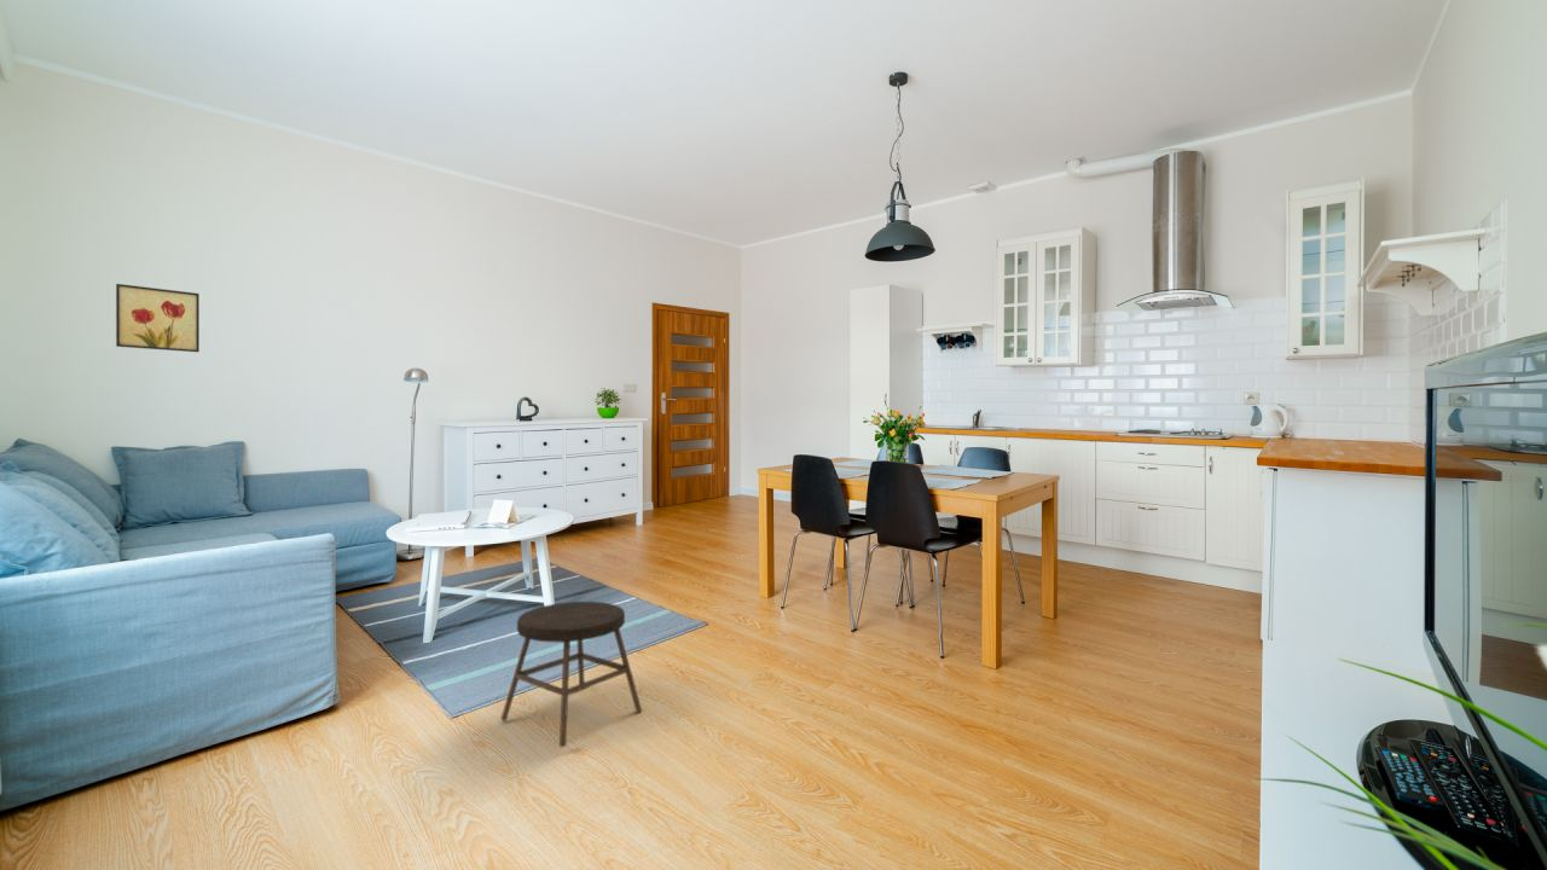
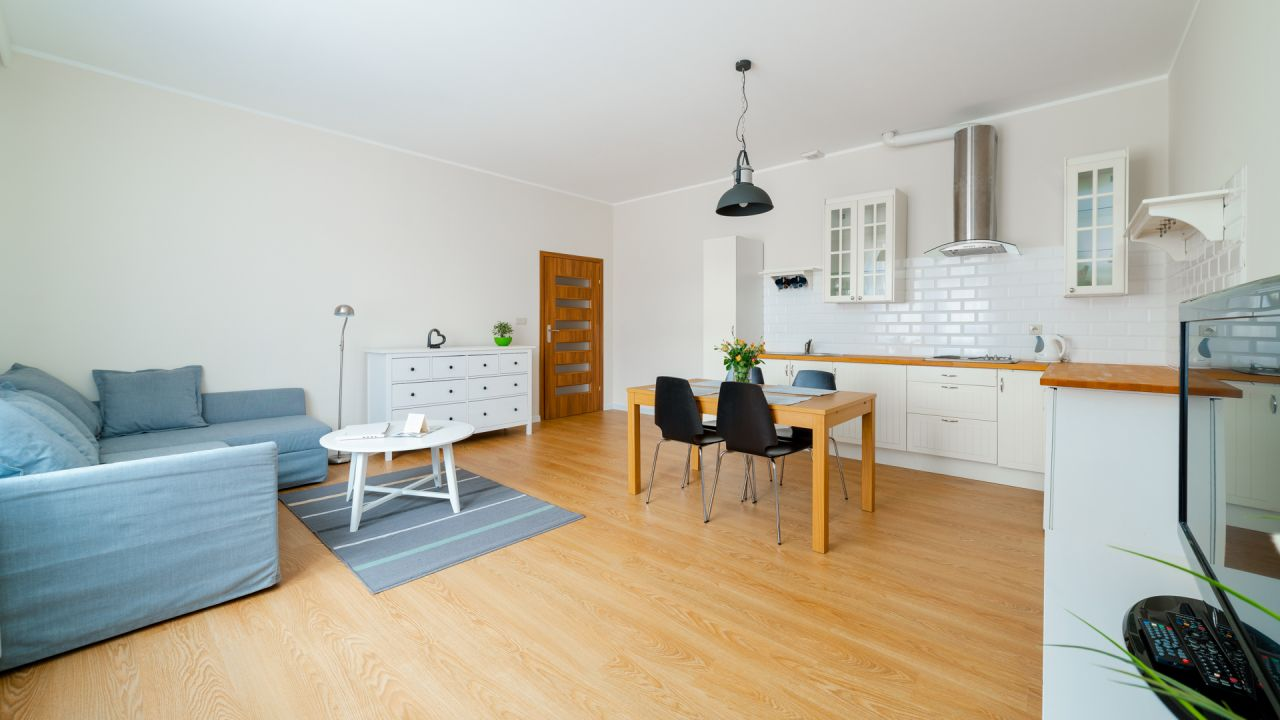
- stool (568, 666)
- wall art (158, 319)
